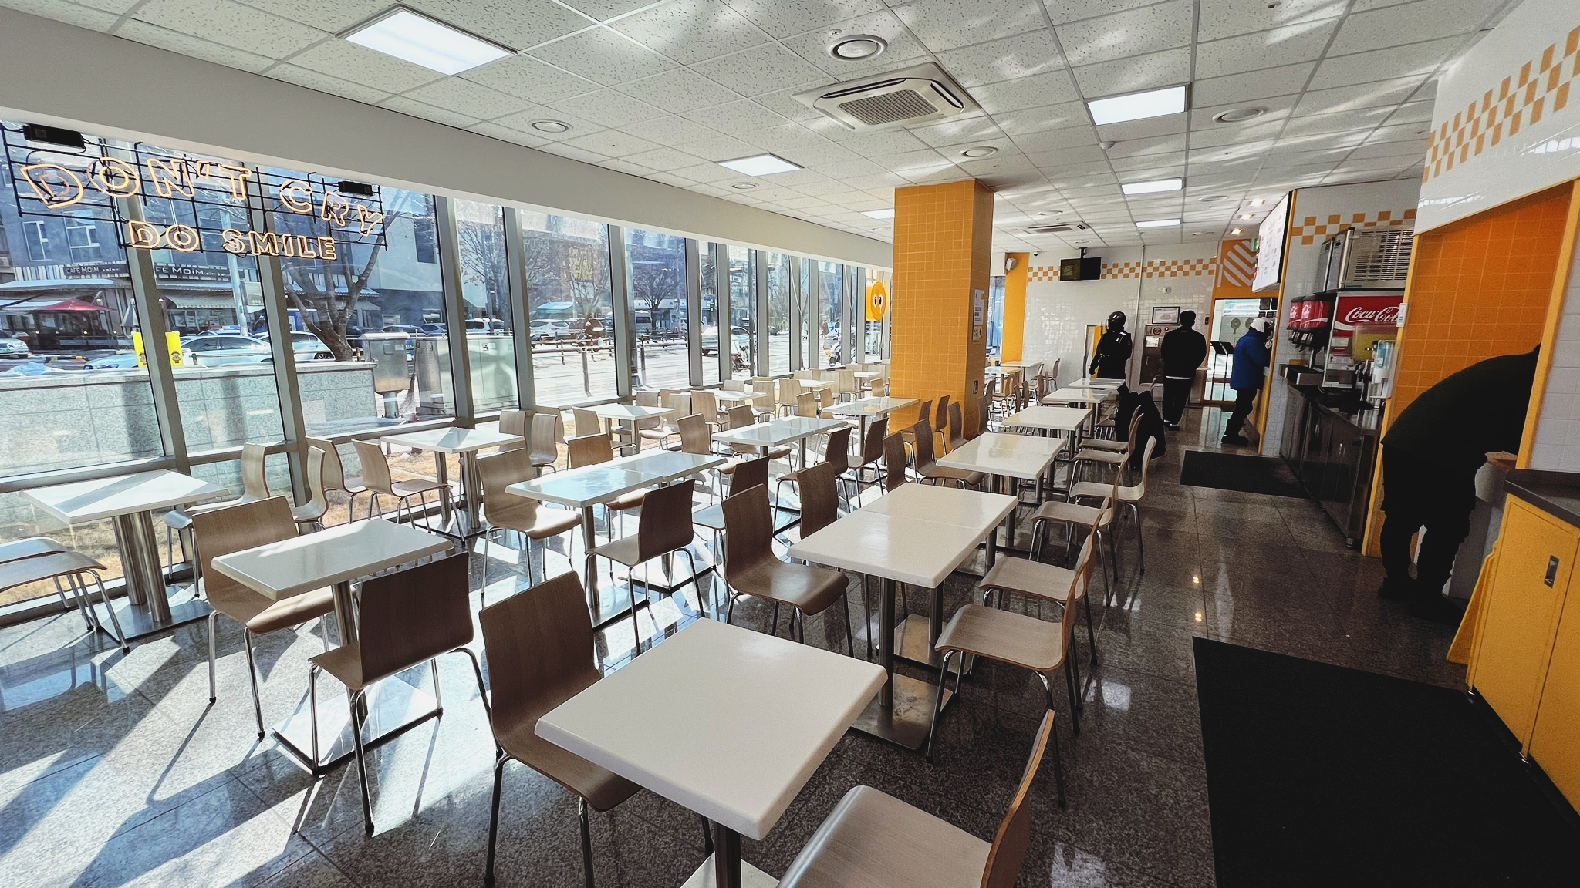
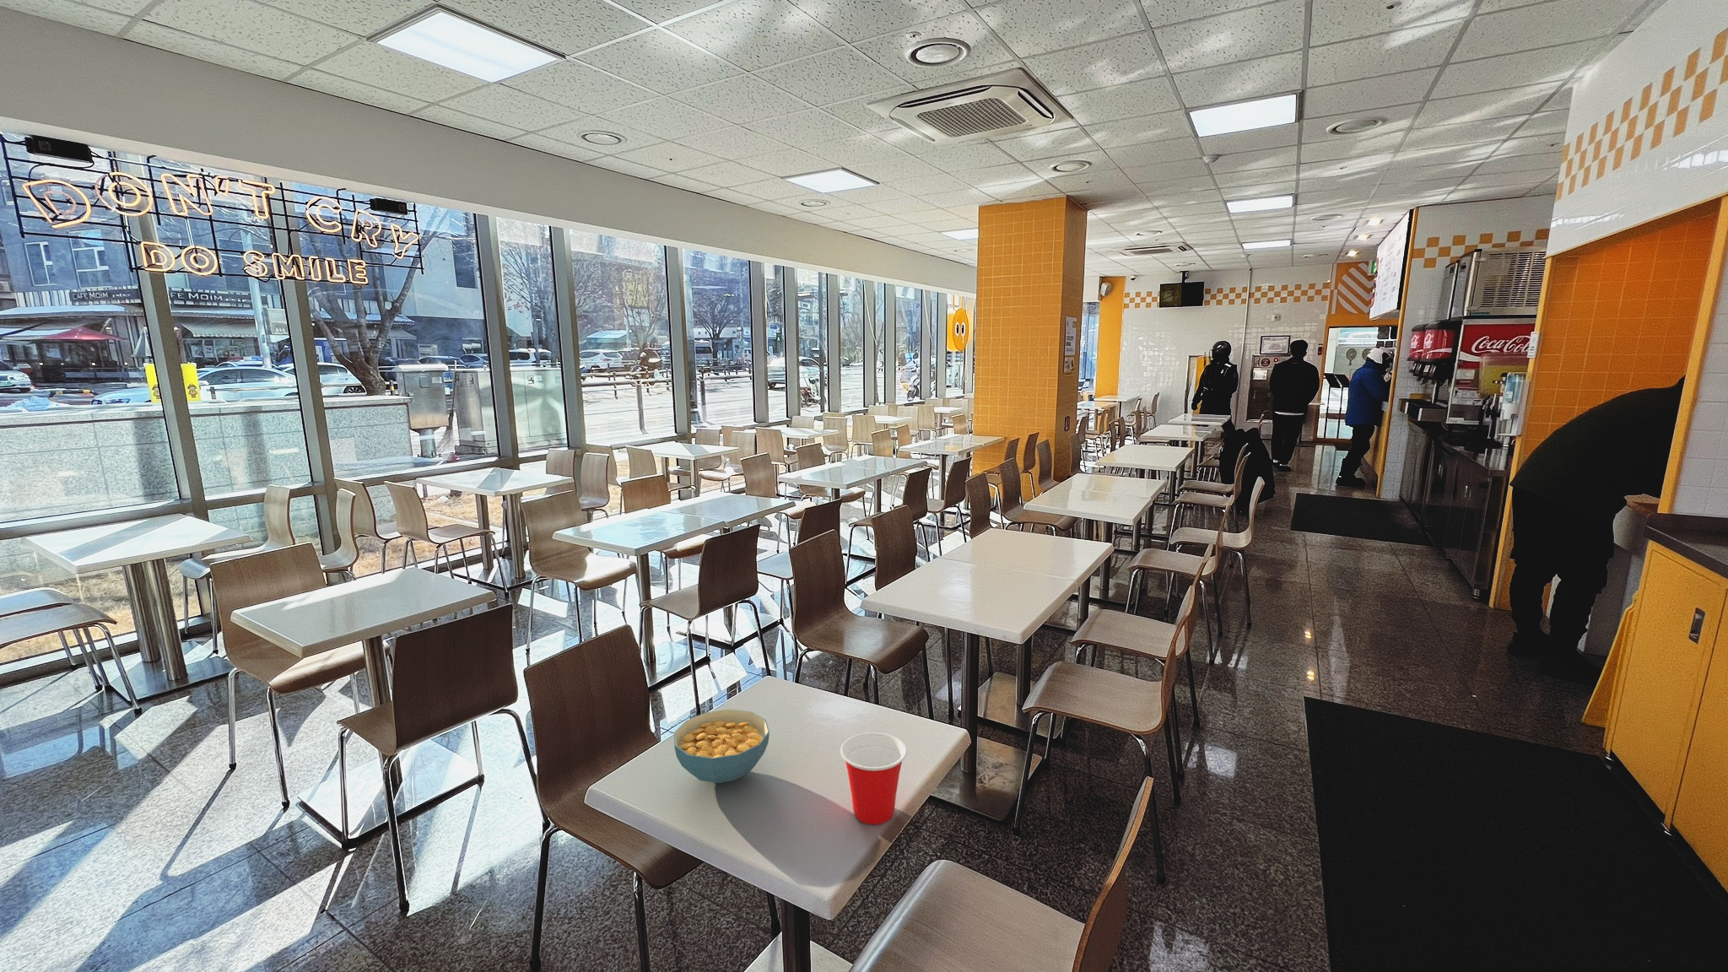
+ cereal bowl (723, 754)
+ cup (873, 781)
